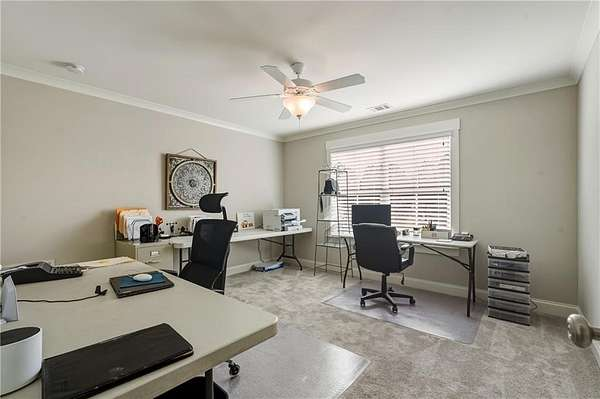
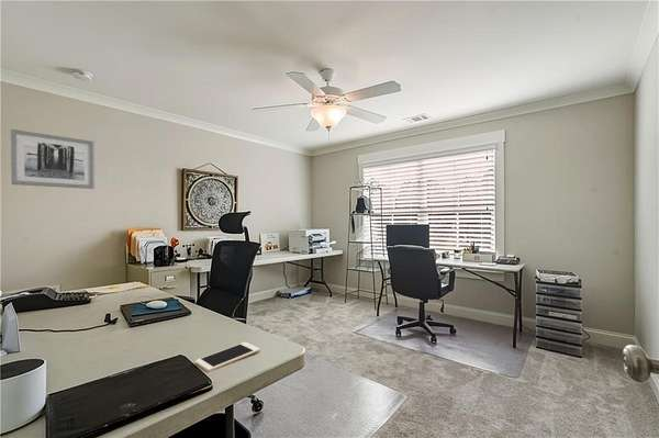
+ wall art (55, 161)
+ cell phone (228, 355)
